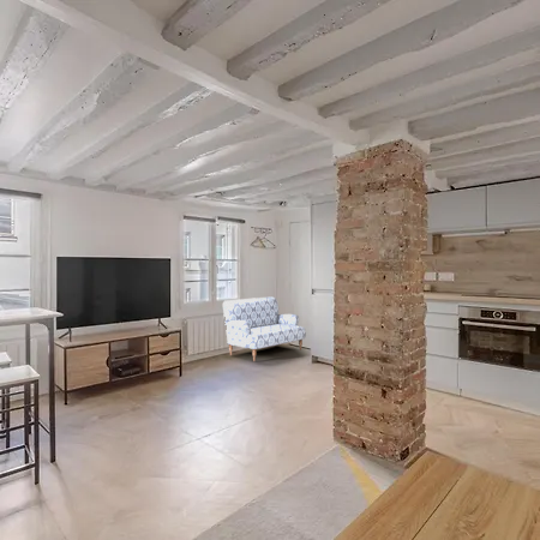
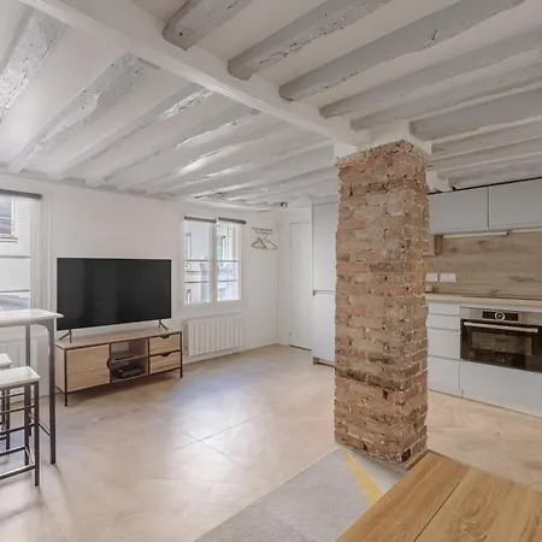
- sofa (265, 325)
